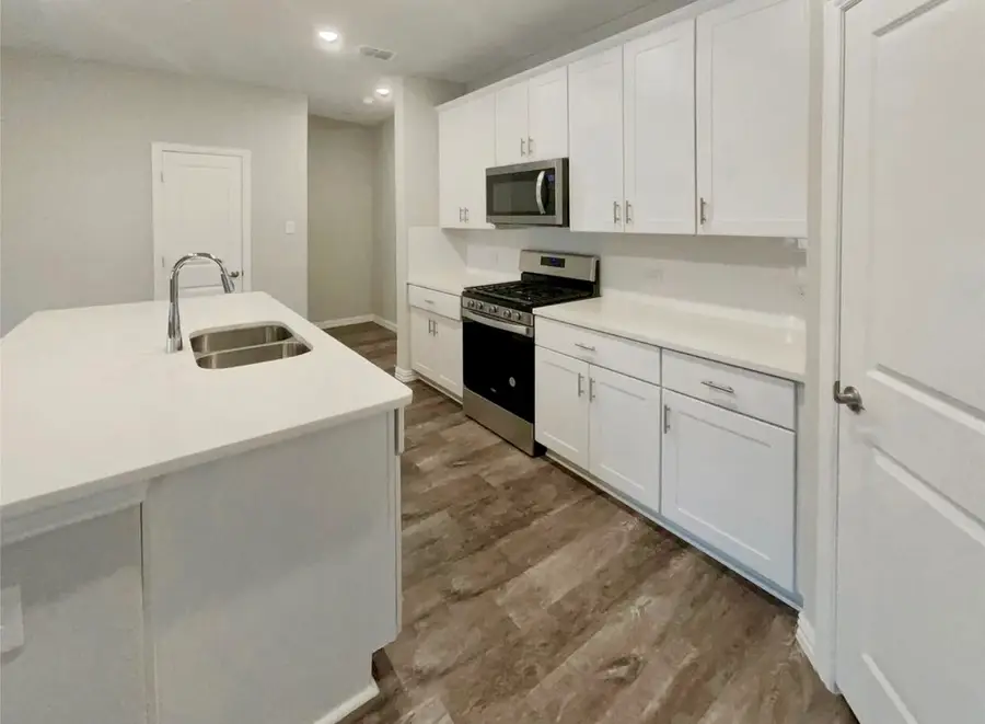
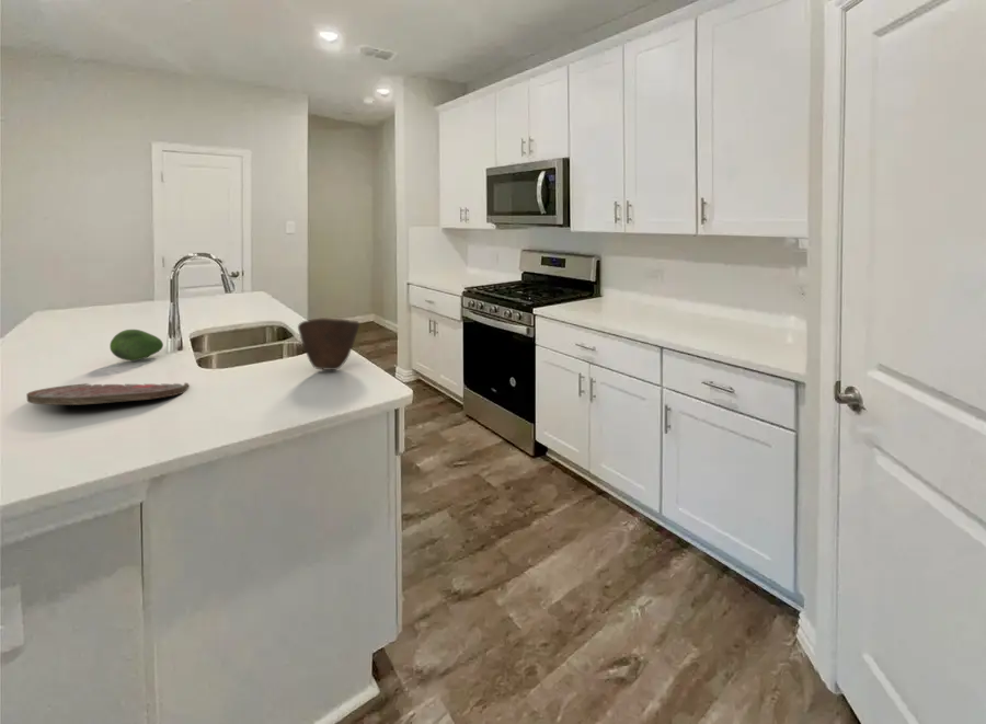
+ cutting board (113, 391)
+ bowl (329, 344)
+ fruit (137, 344)
